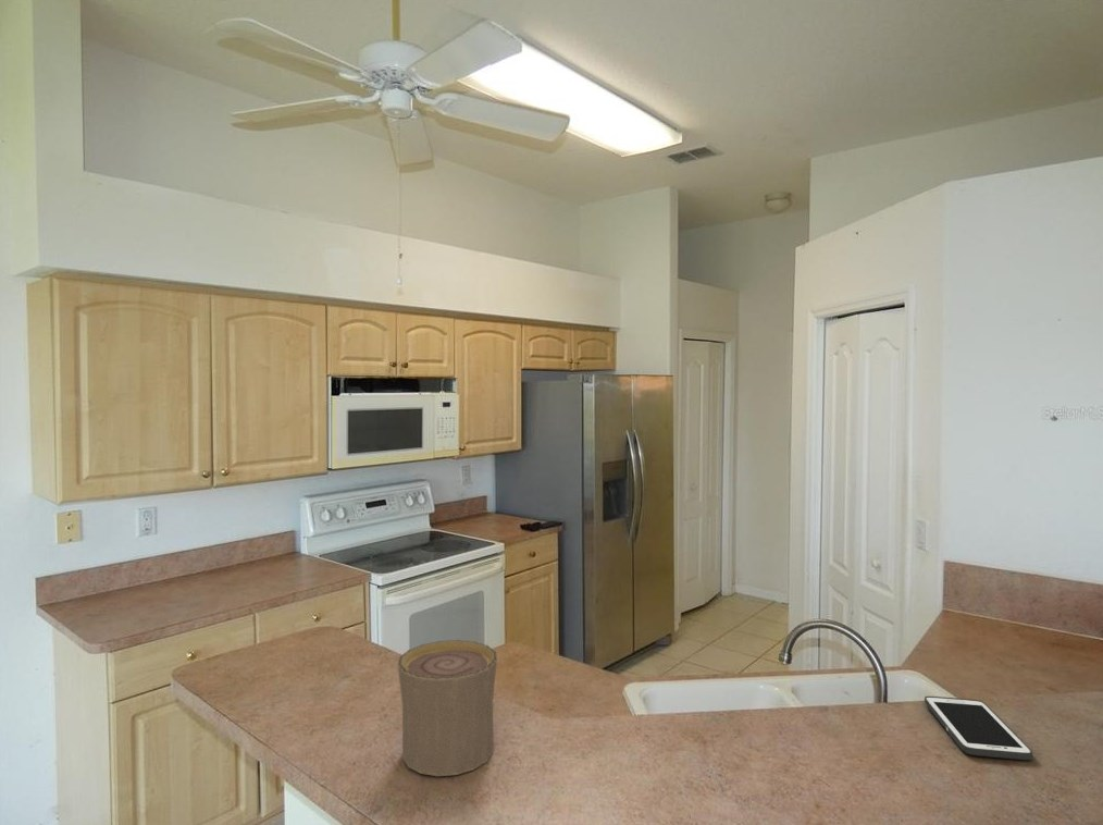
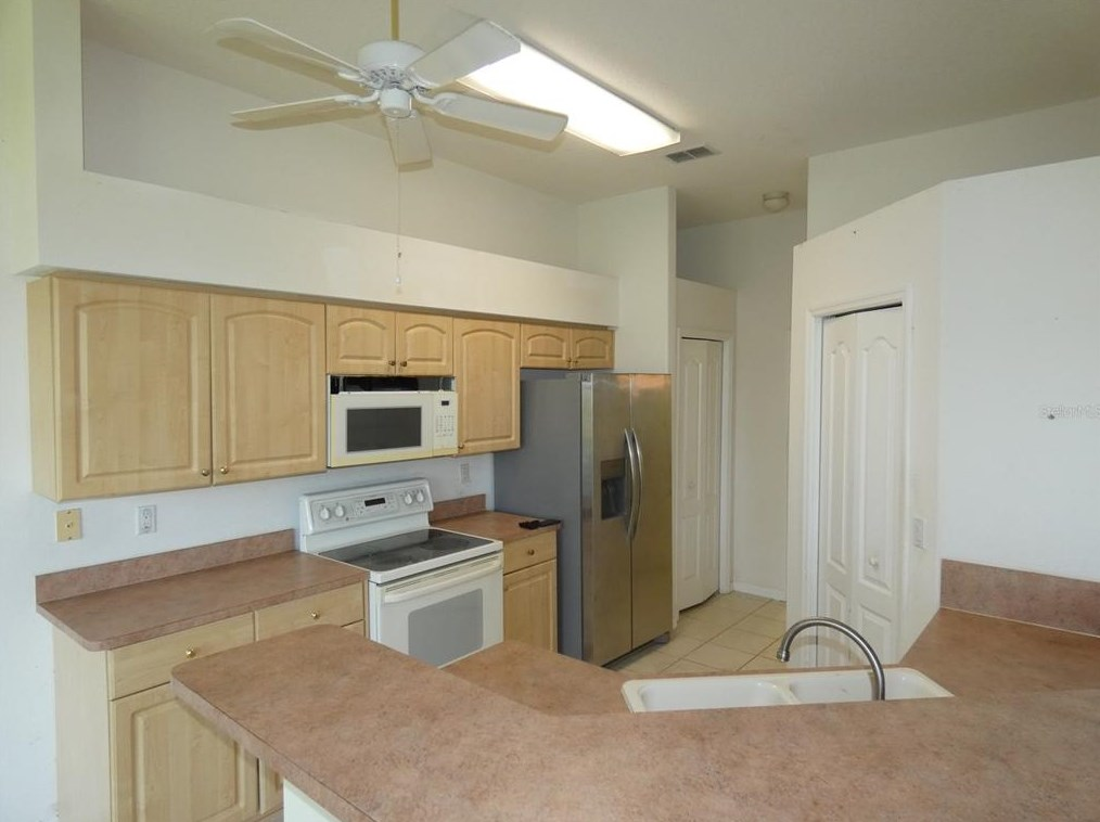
- cup (448, 704)
- cell phone (974, 725)
